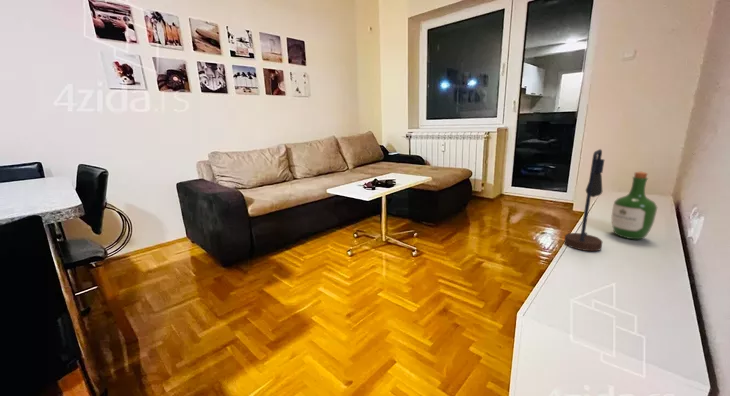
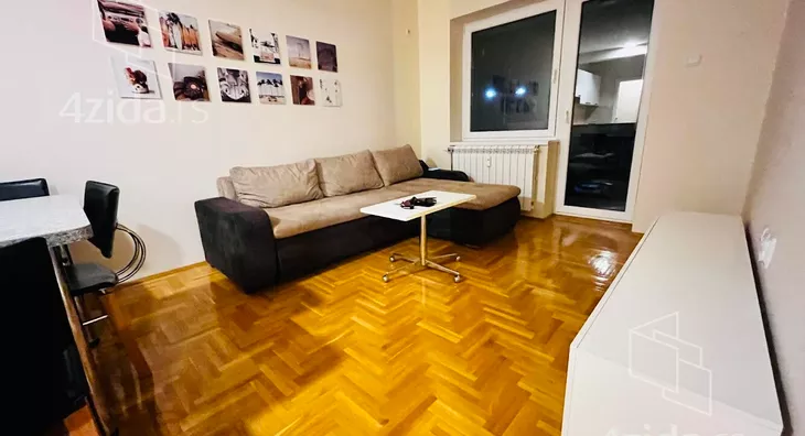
- wine bottle (634, 204)
- table lamp (590, 197)
